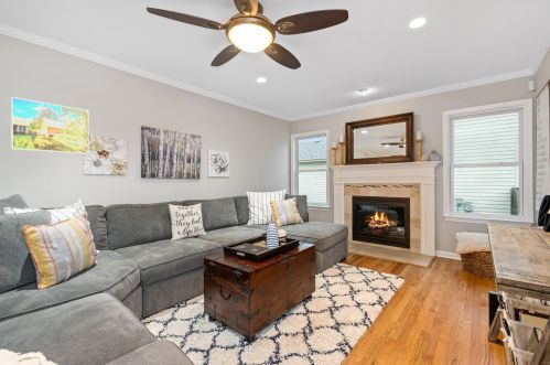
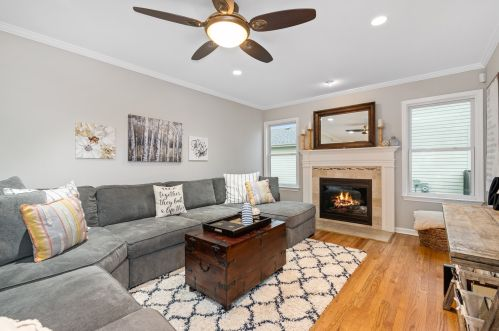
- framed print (53, 128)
